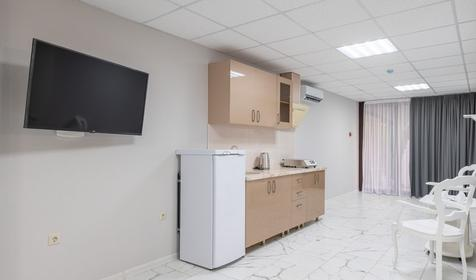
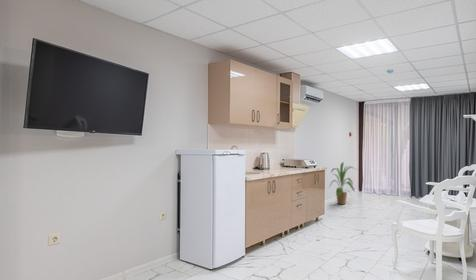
+ house plant (343, 182)
